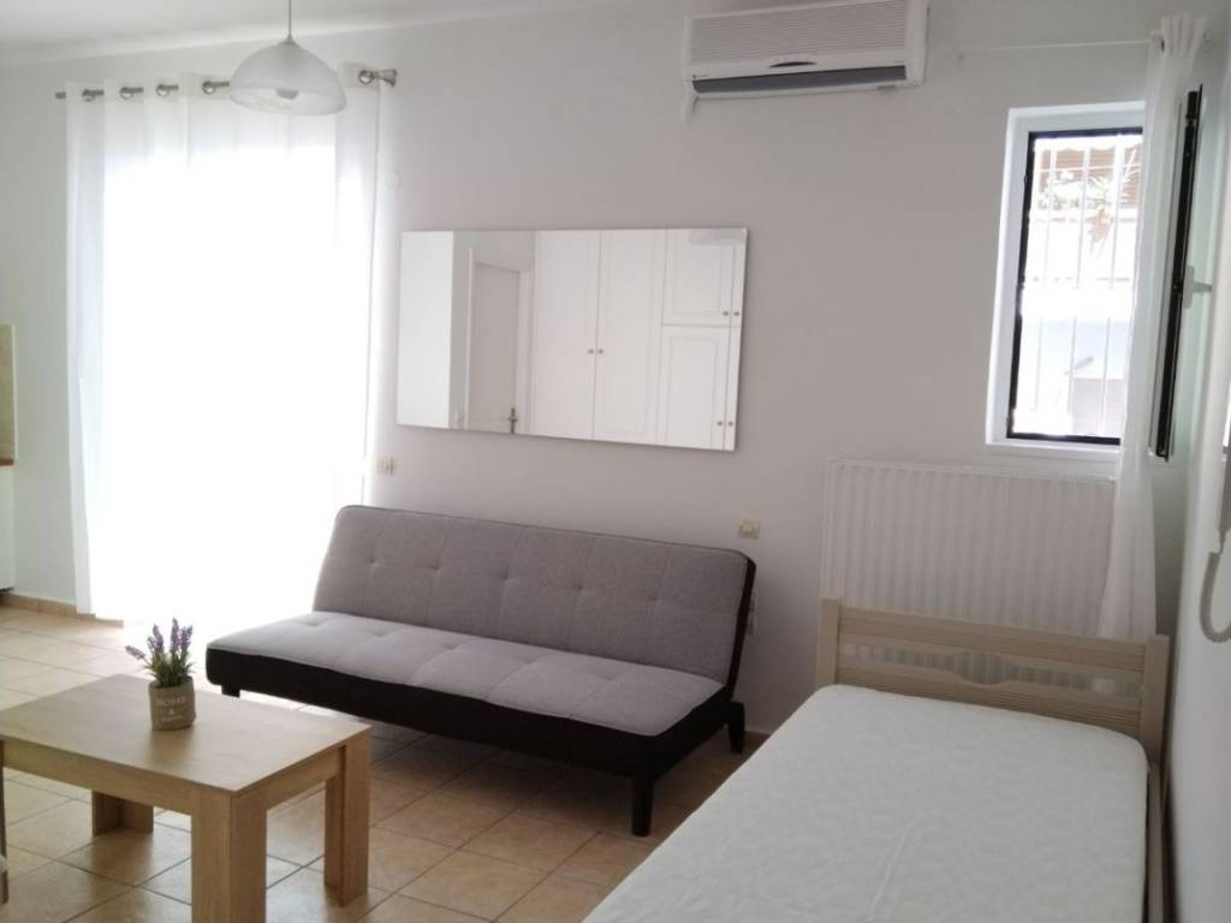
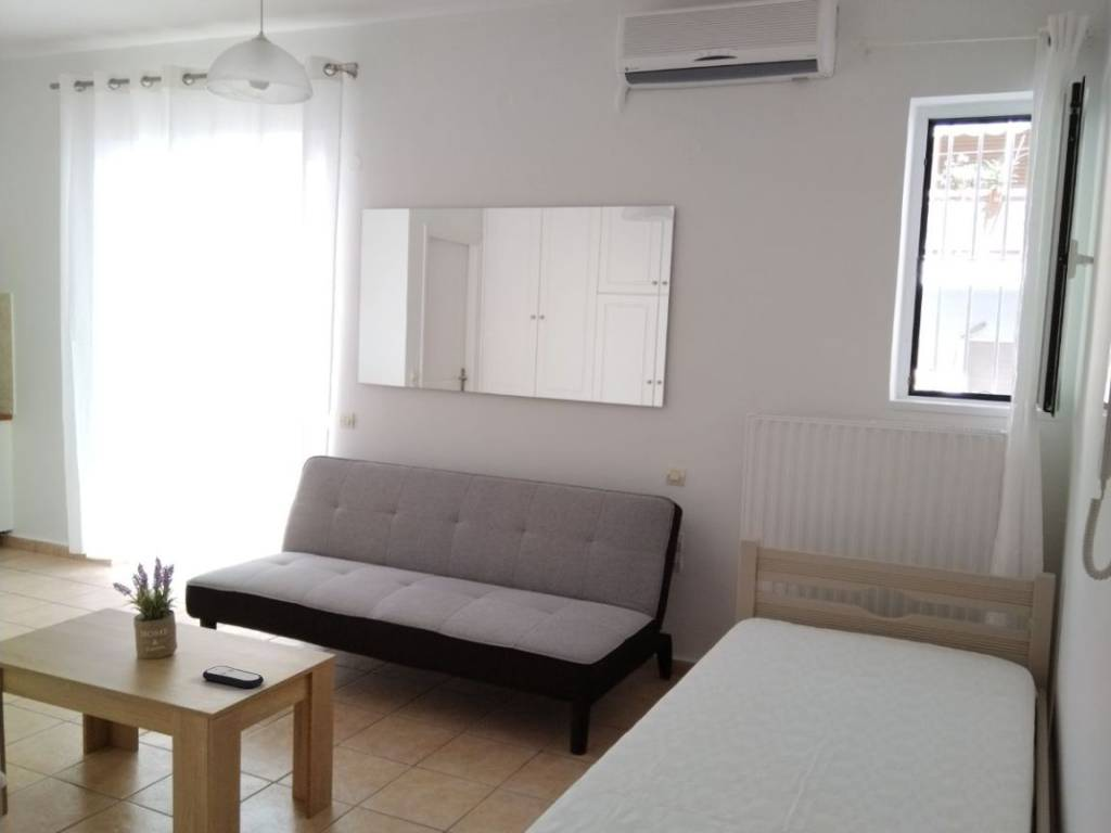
+ remote control (233, 676)
